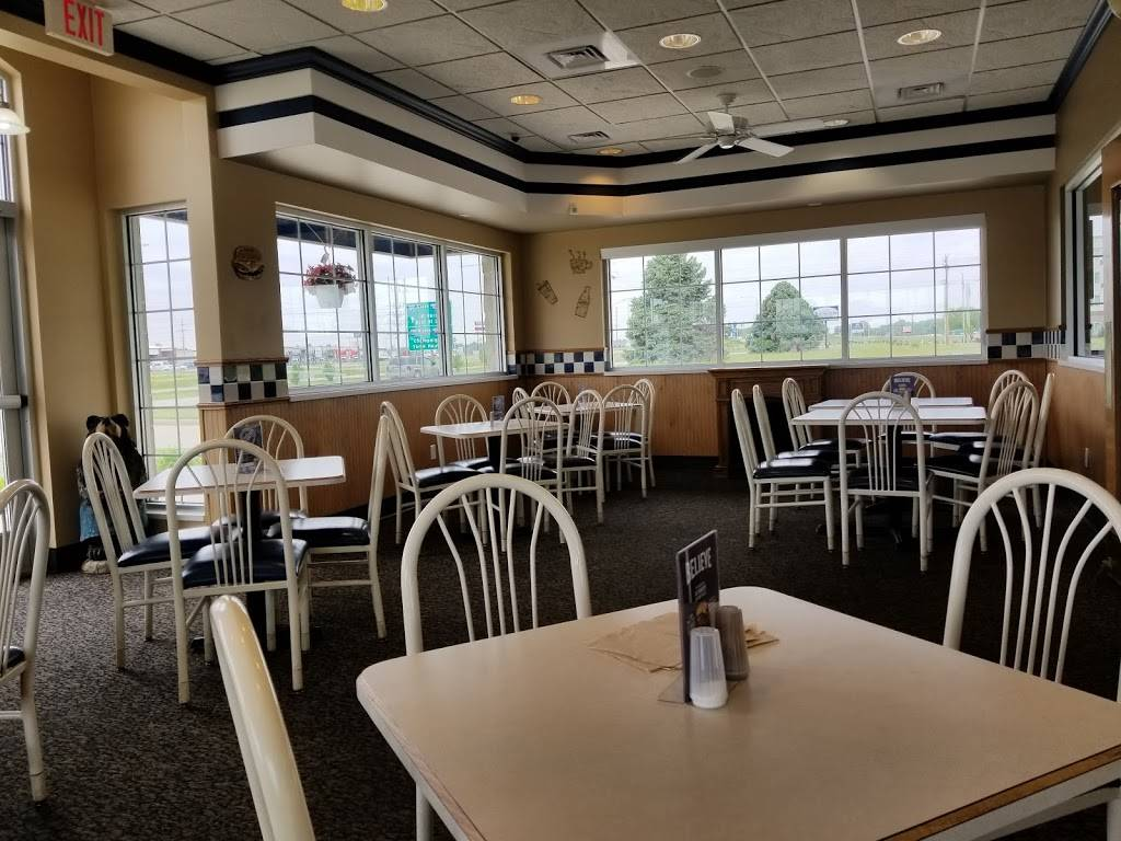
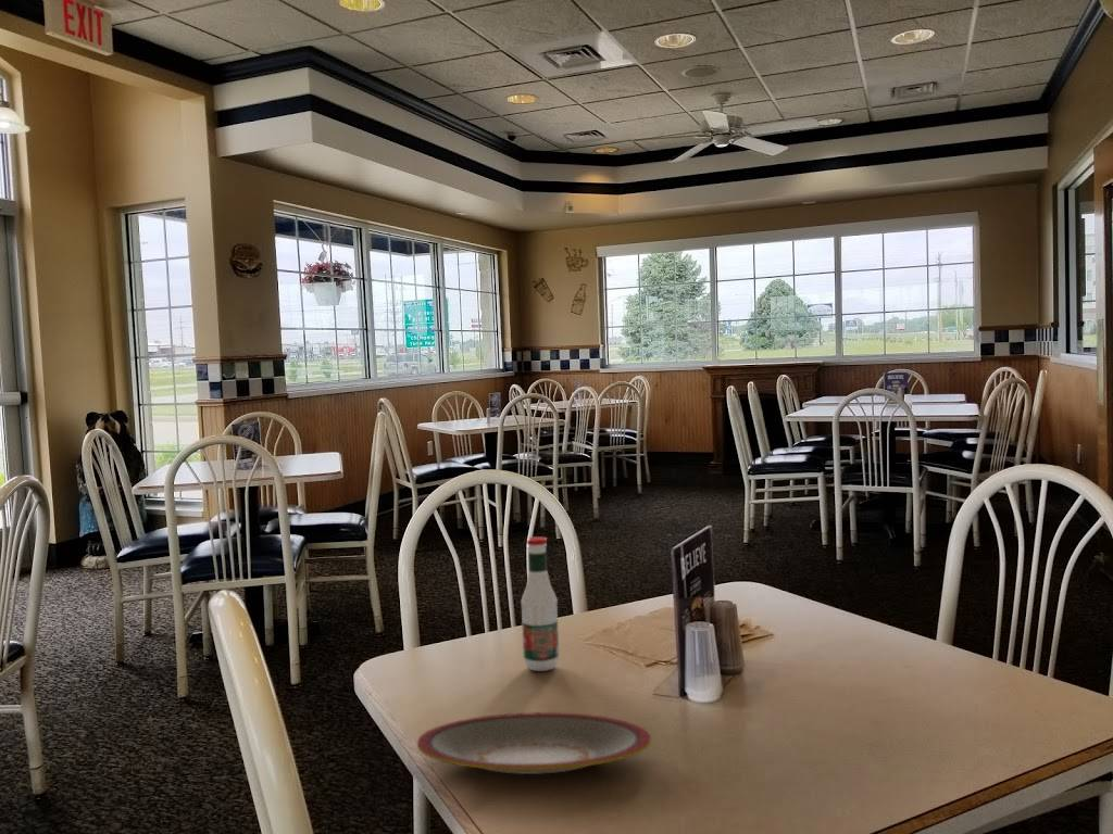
+ plate (534, 747)
+ tabasco sauce (539, 603)
